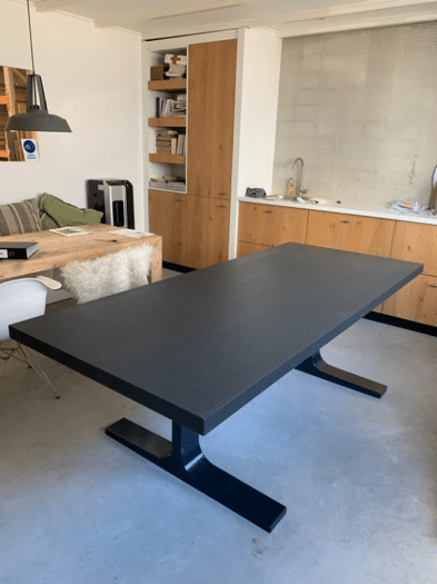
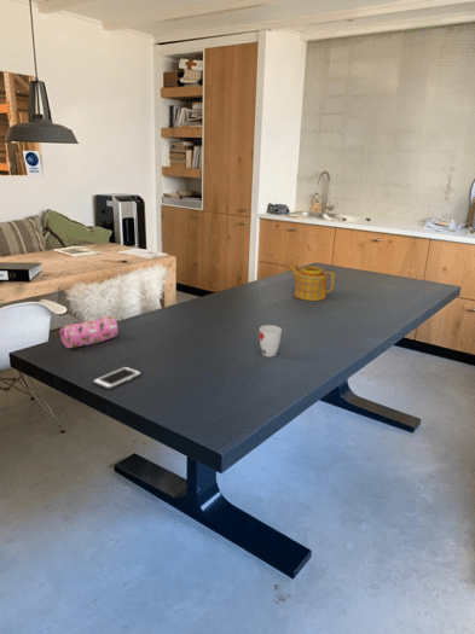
+ teapot (309, 281)
+ cell phone (117, 377)
+ pencil case (89, 331)
+ cup (270, 341)
